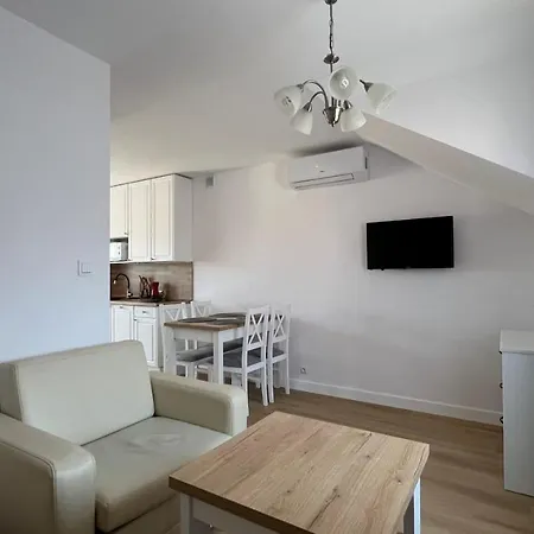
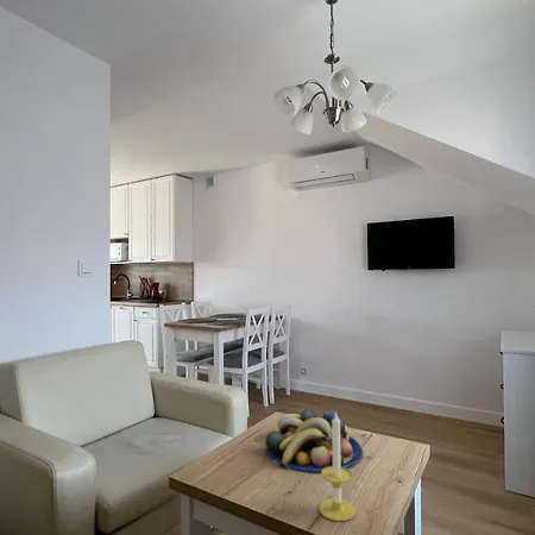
+ fruit bowl (314, 432)
+ candle (336, 460)
